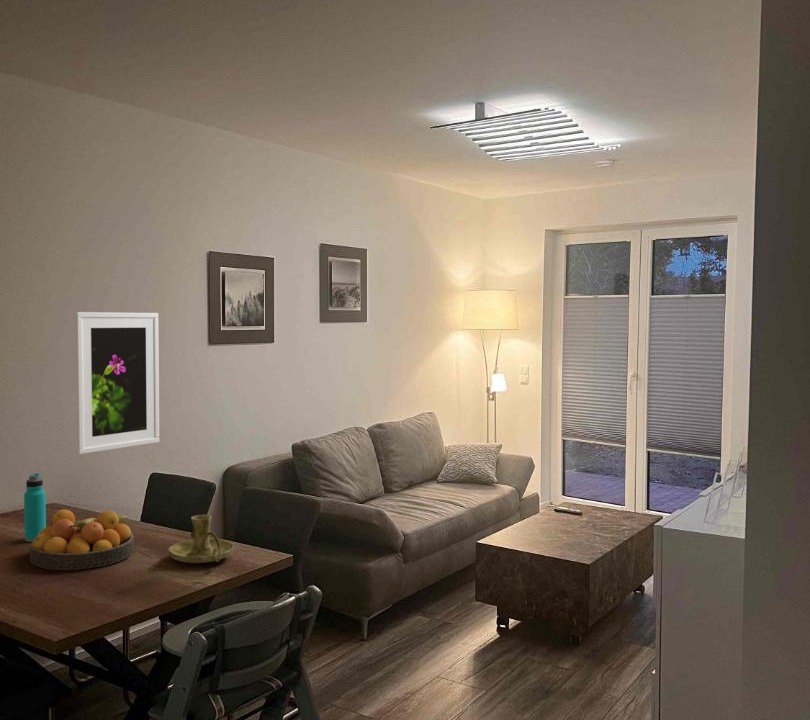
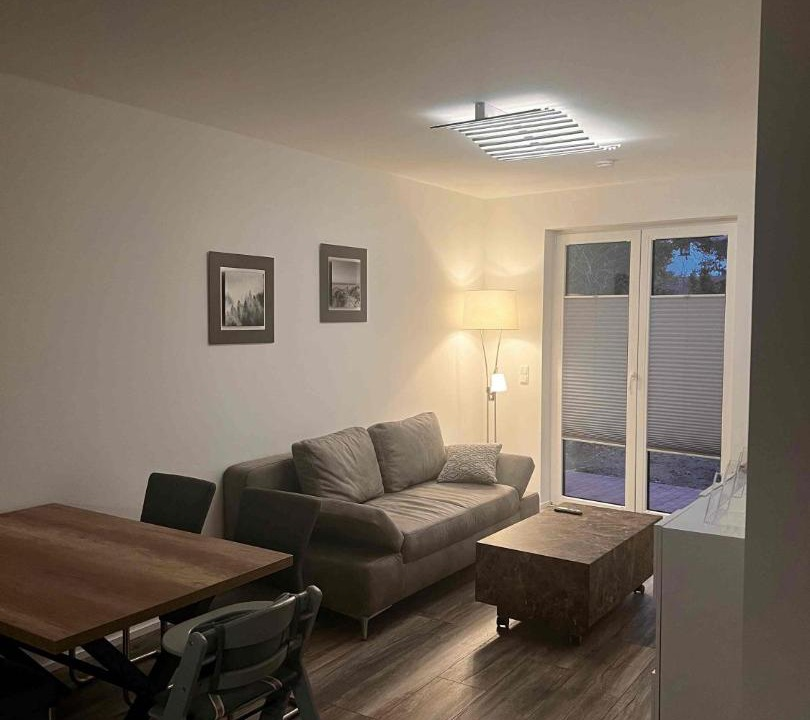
- water bottle (34, 507)
- candle holder (204, 539)
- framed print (119, 380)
- fruit bowl (83, 534)
